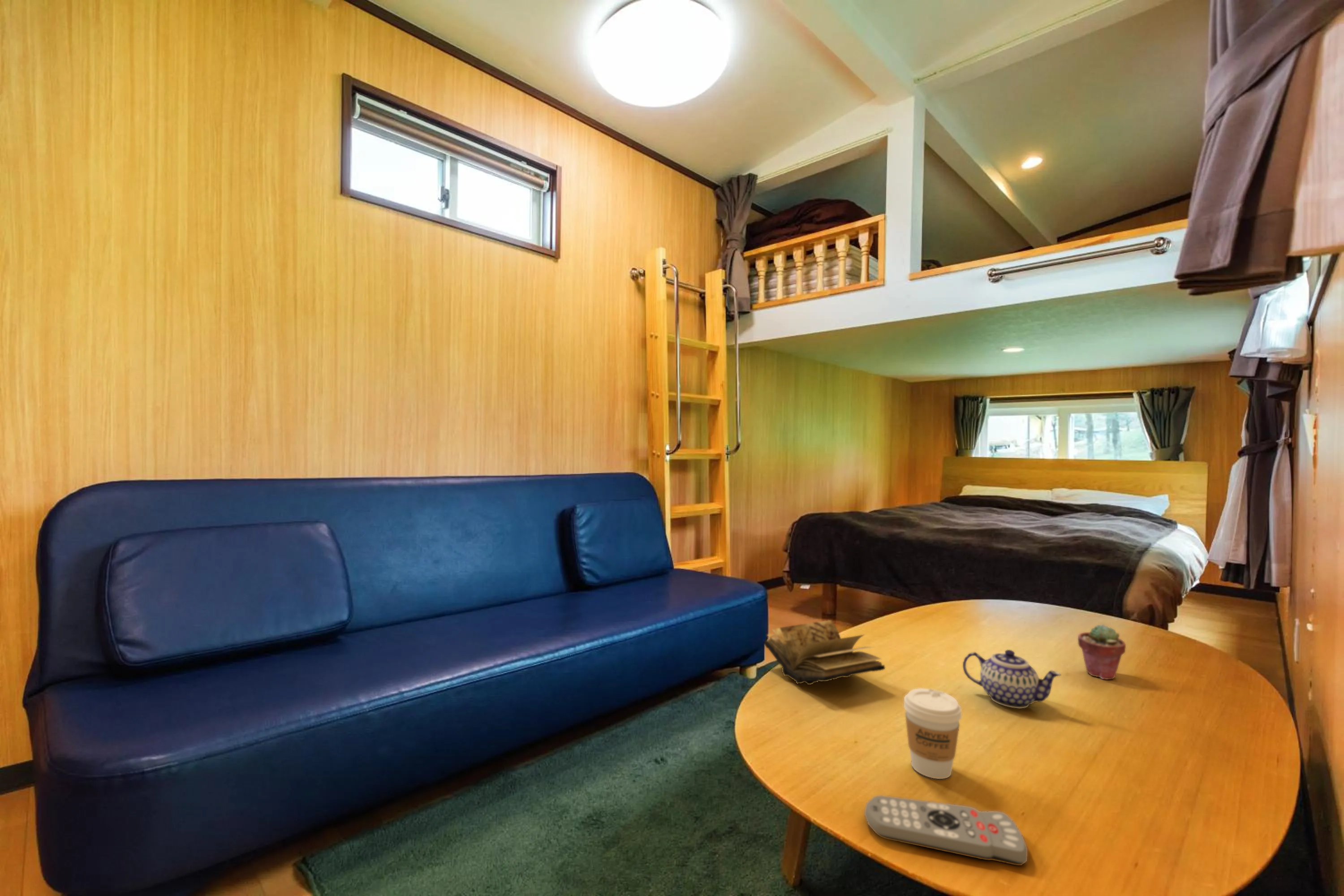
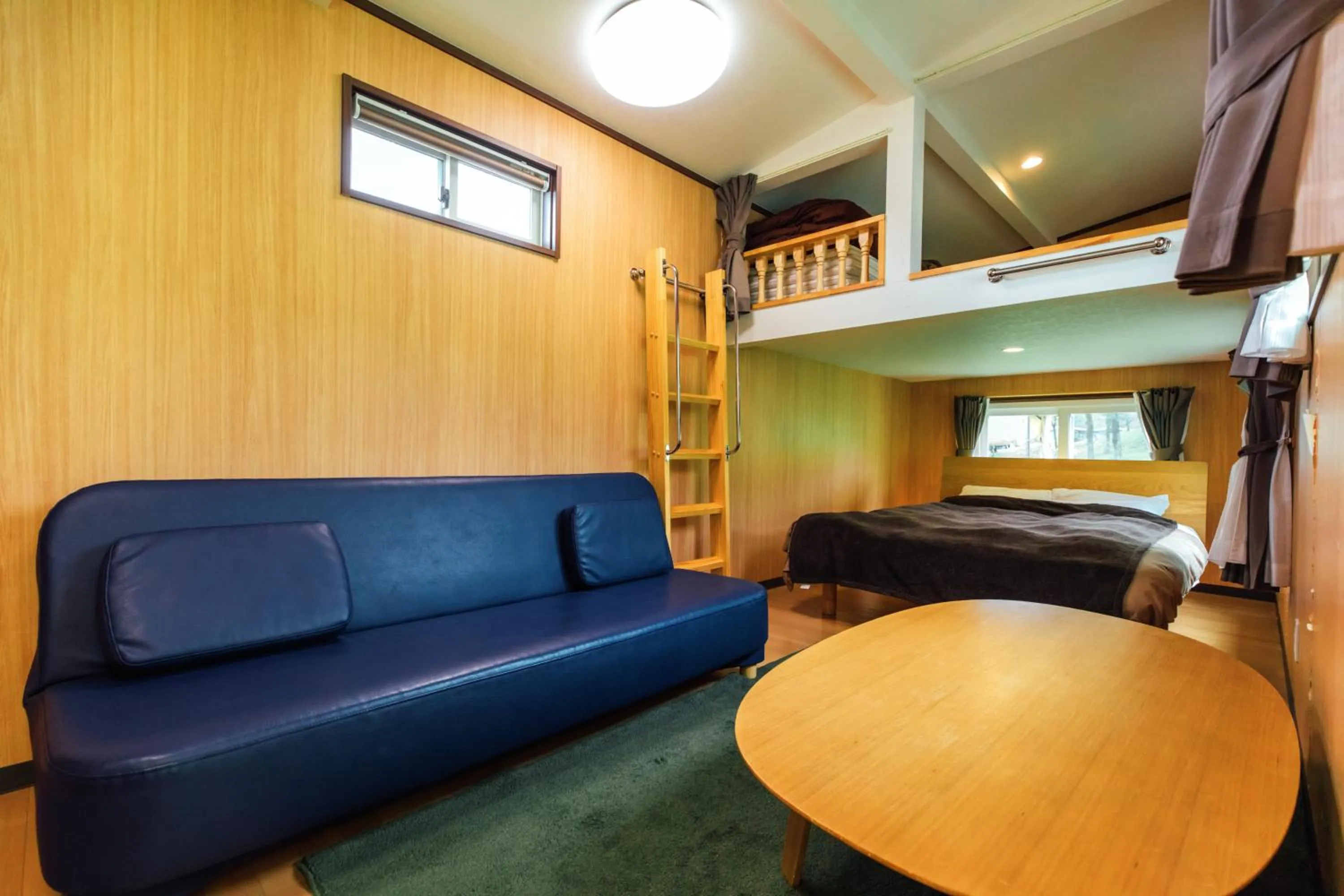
- coffee cup (931, 732)
- book (821, 654)
- remote control (941, 826)
- potted succulent (1101, 649)
- teapot (1009, 675)
